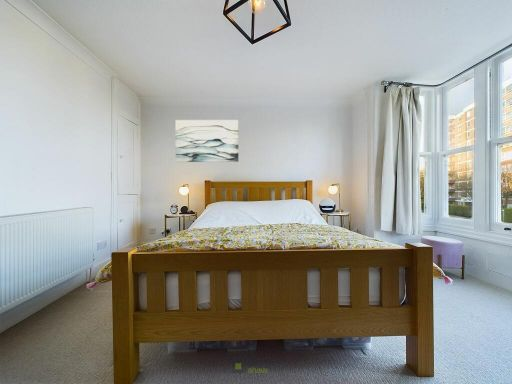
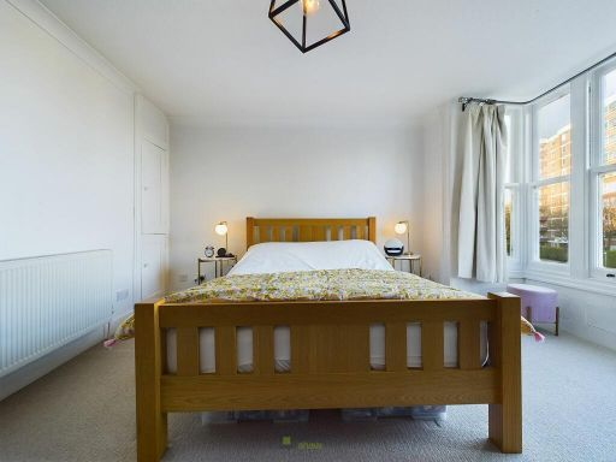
- wall art (207, 141)
